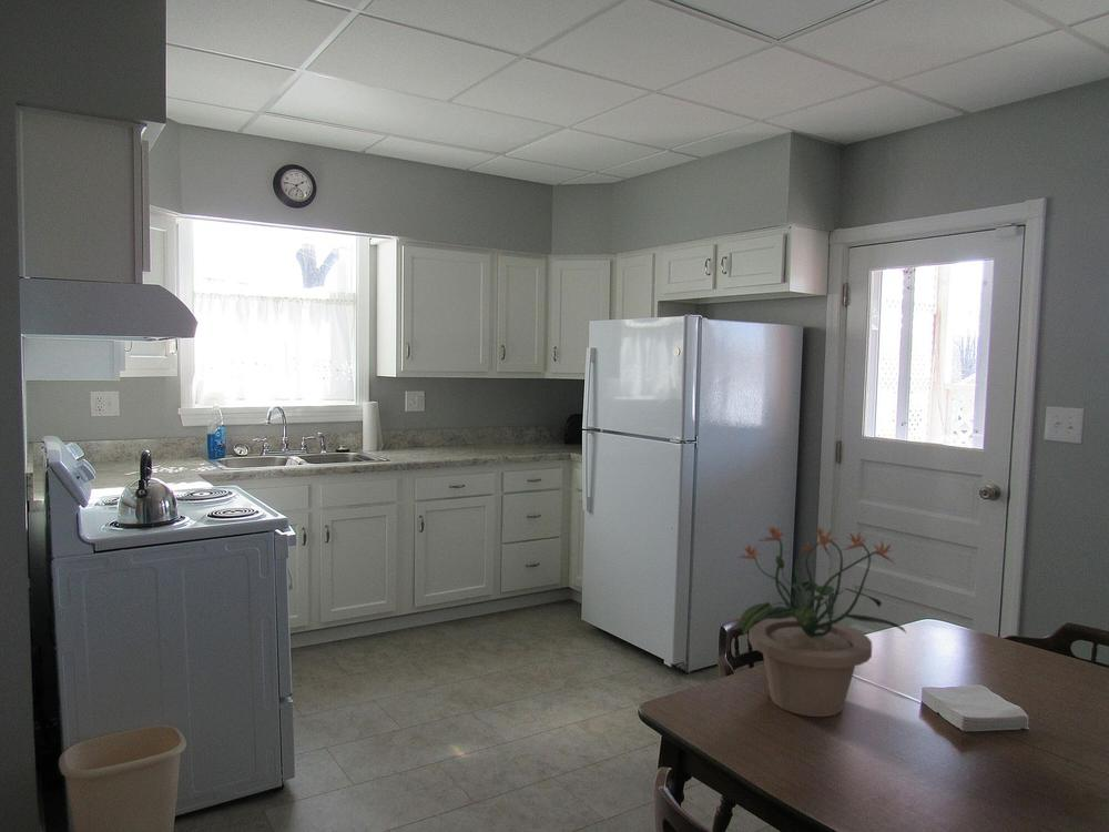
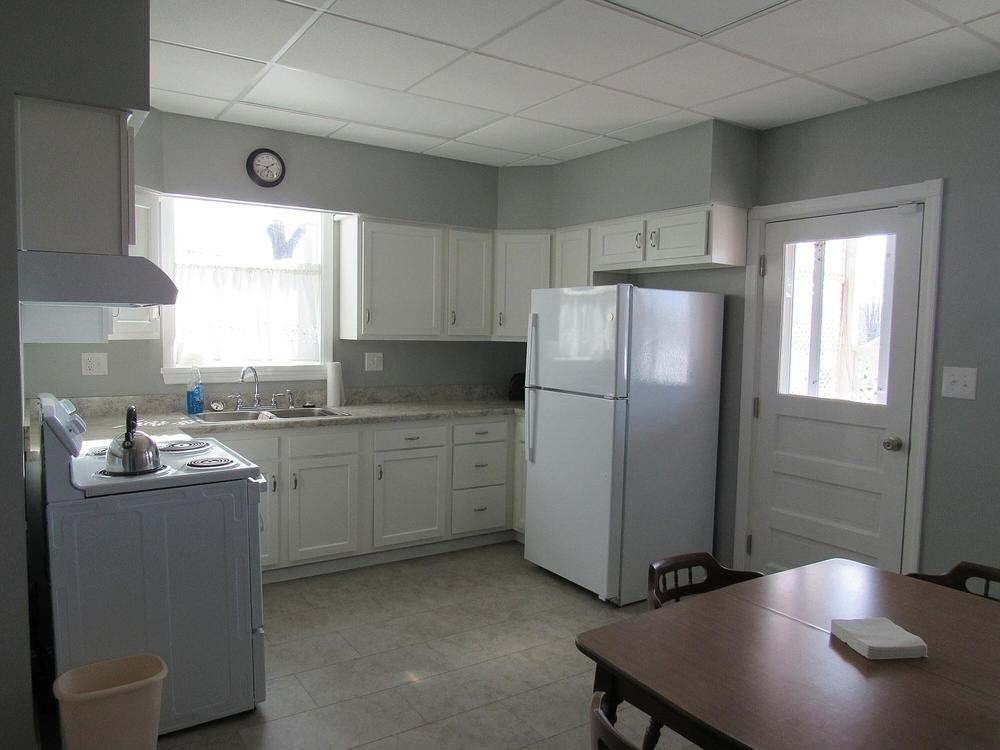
- potted plant (815, 613)
